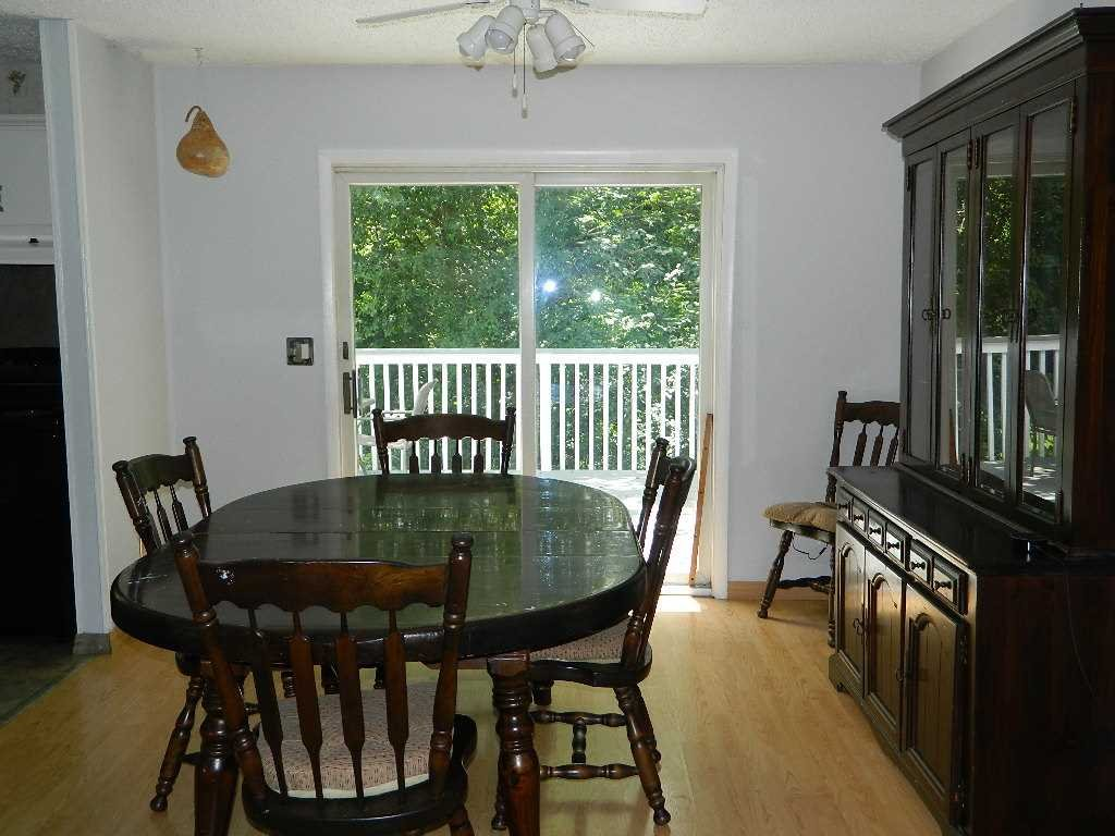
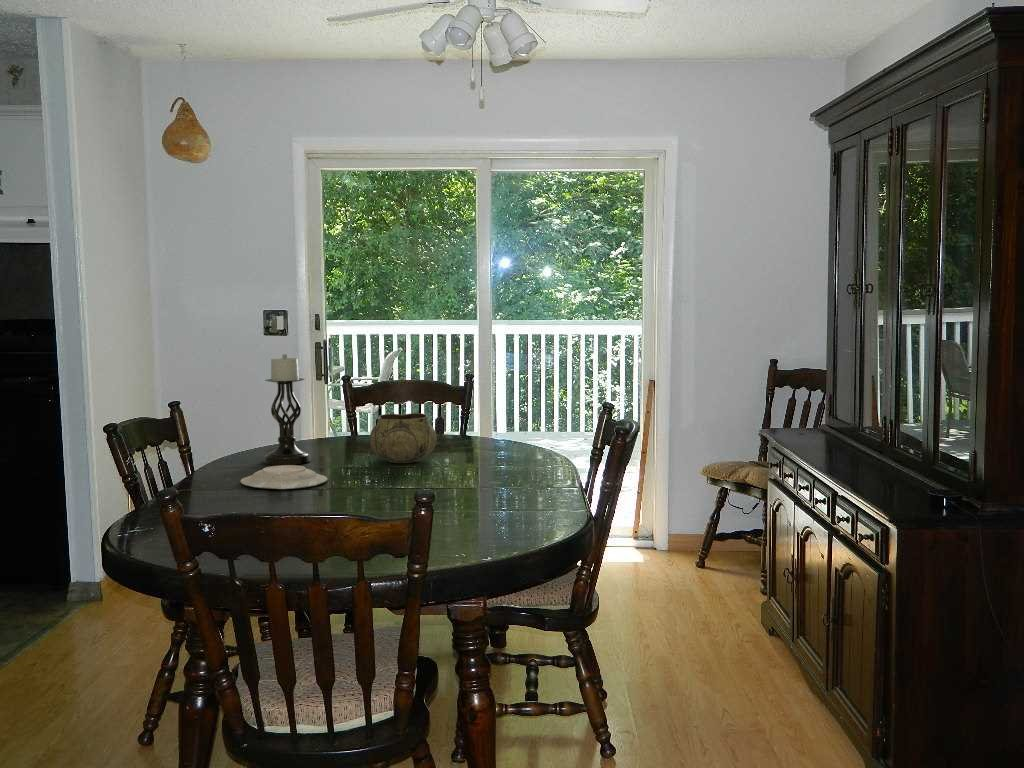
+ candle holder (286, 409)
+ decorative bowl (403, 438)
+ plate (284, 475)
